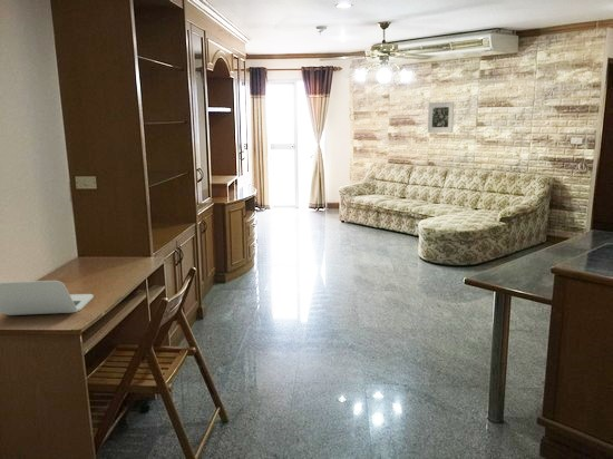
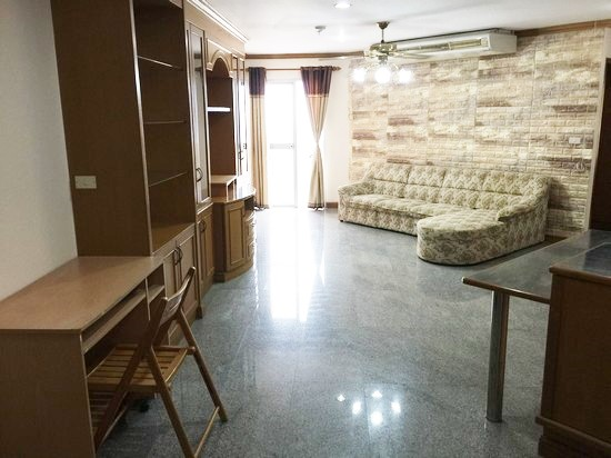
- laptop (42, 290)
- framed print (440, 117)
